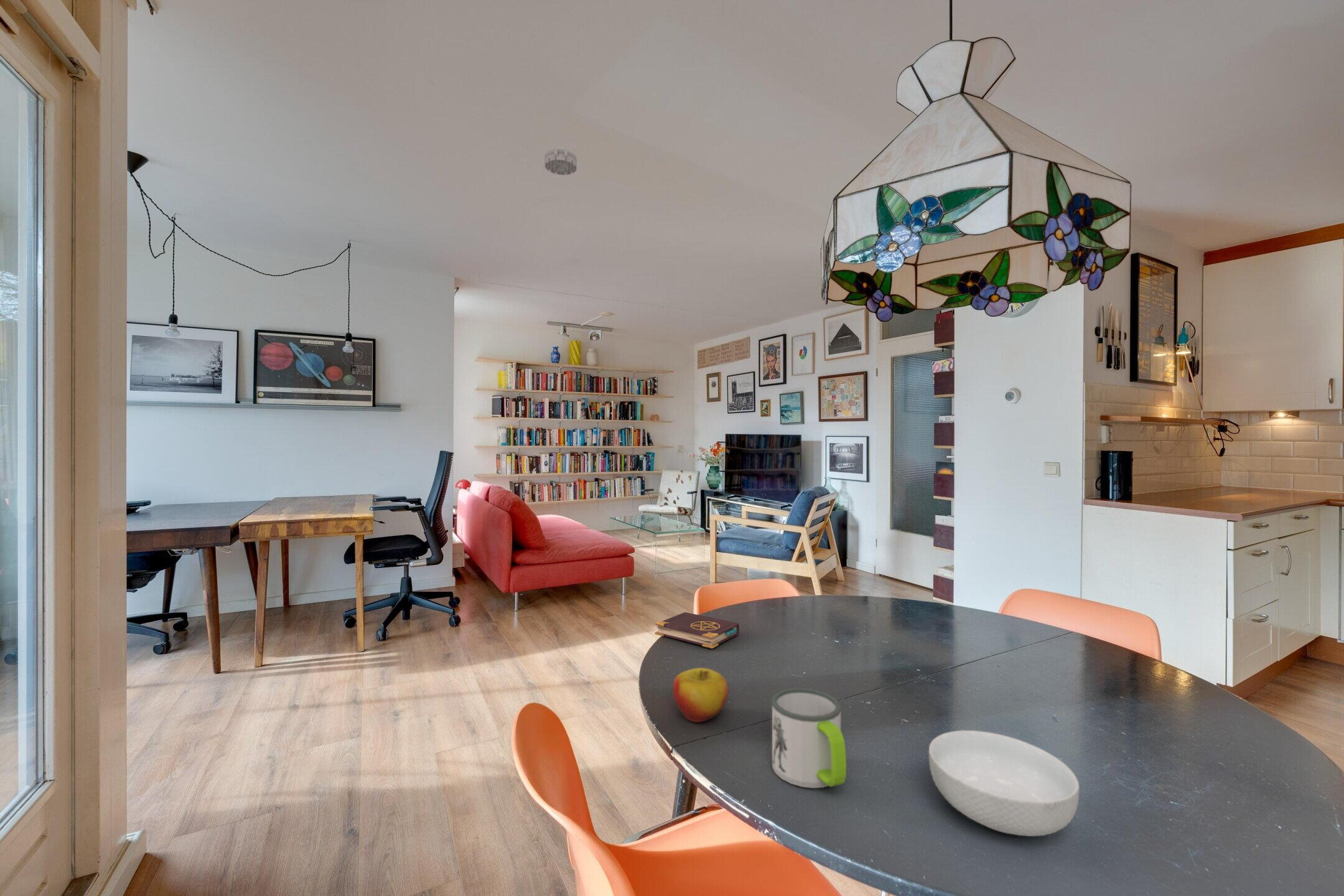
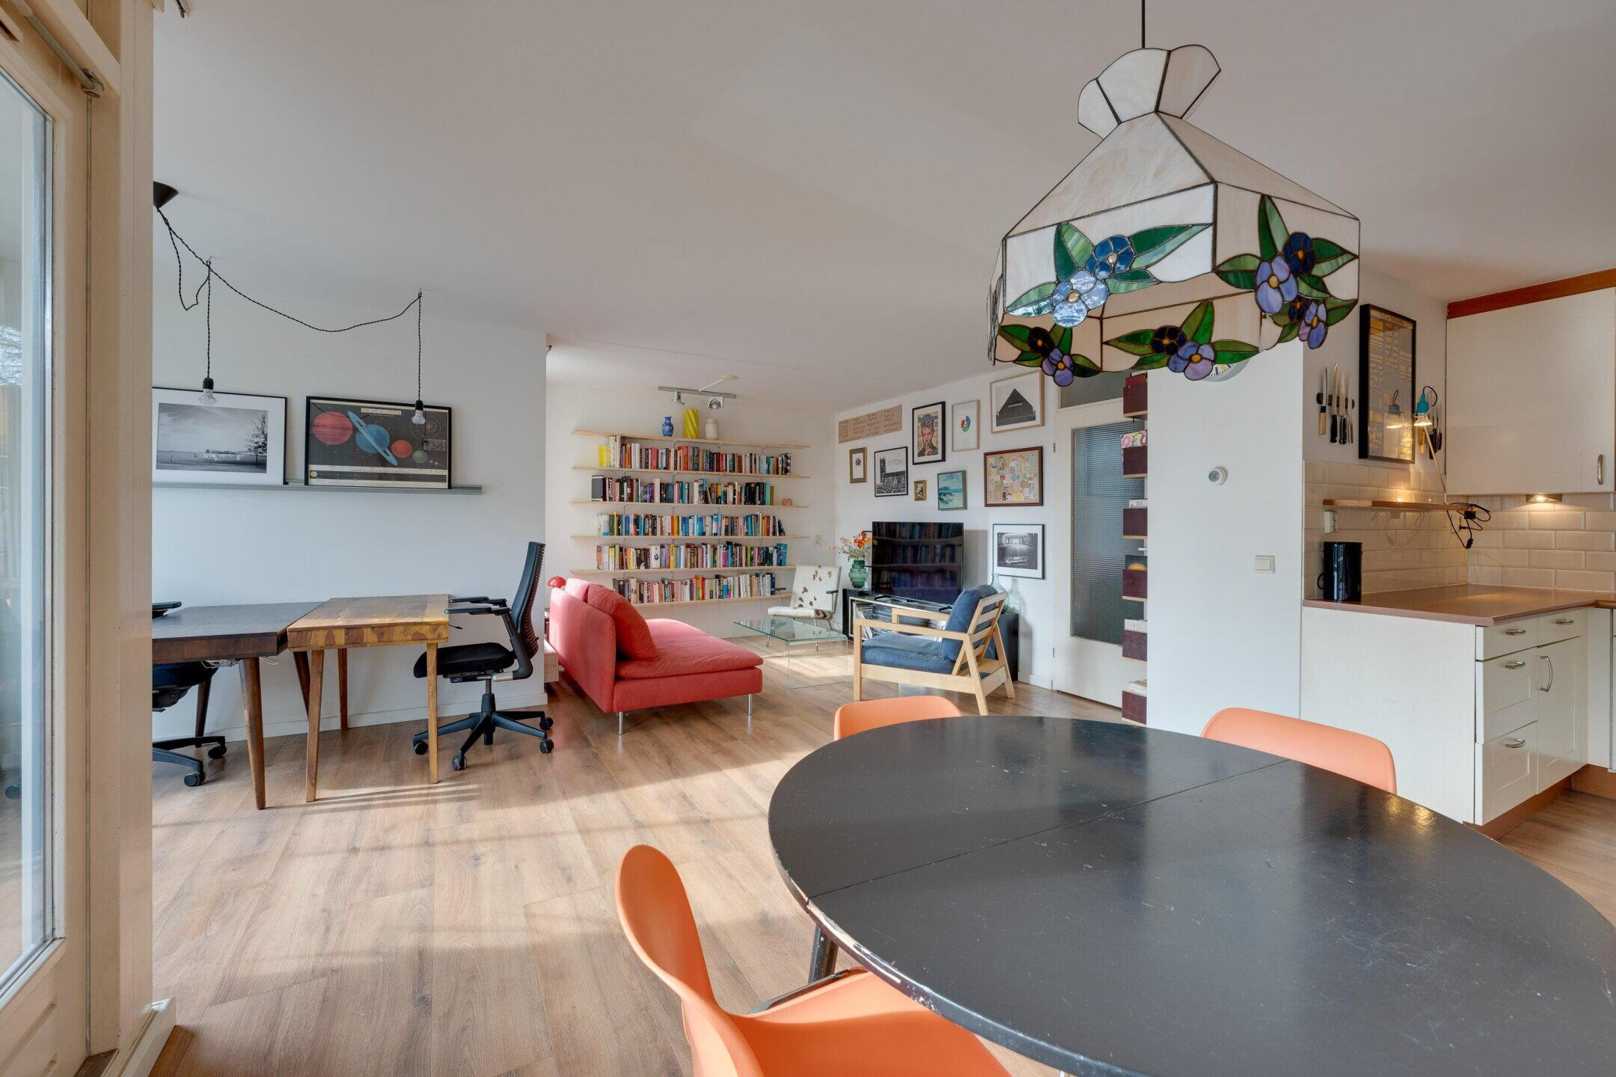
- book (697, 628)
- apple (700, 693)
- mug (813, 741)
- smoke detector (561, 161)
- cereal bowl (999, 788)
